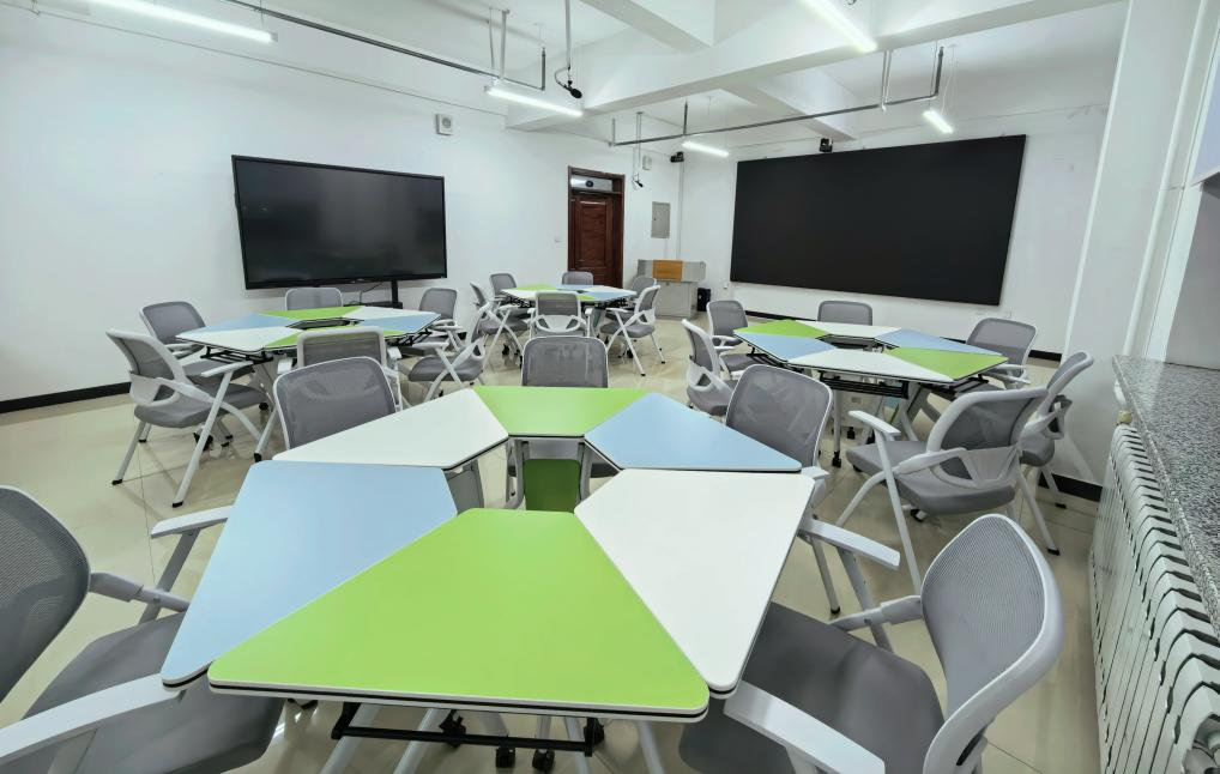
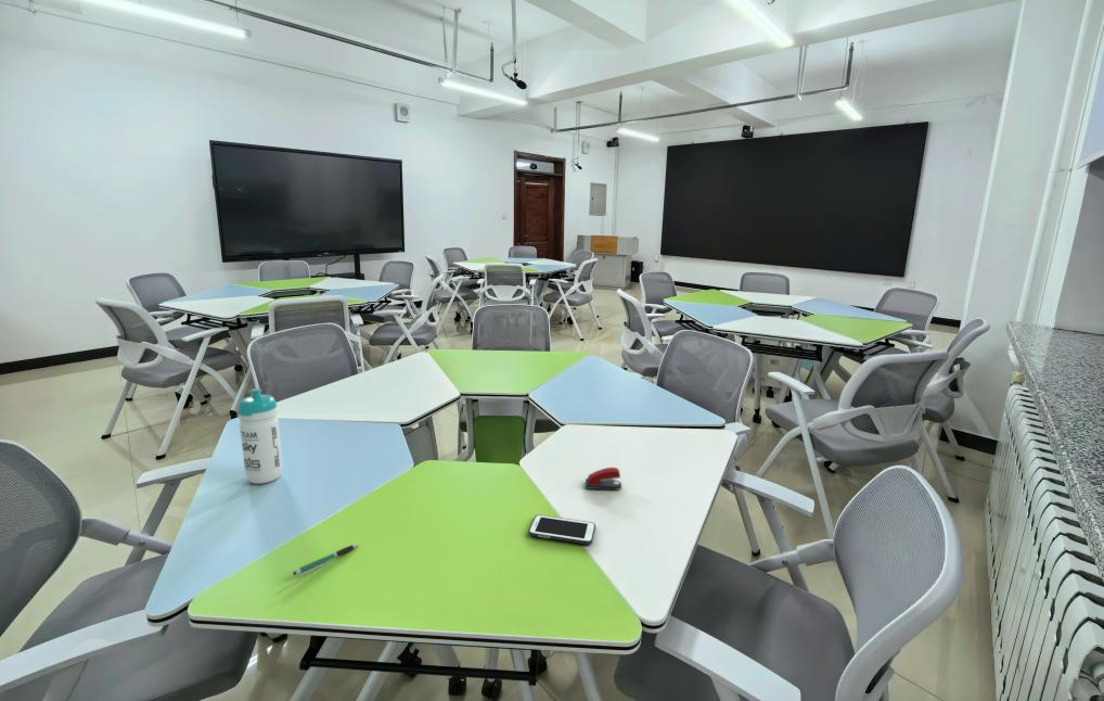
+ cell phone (562, 528)
+ stapler (603, 477)
+ pen (328, 558)
+ water bottle (260, 434)
